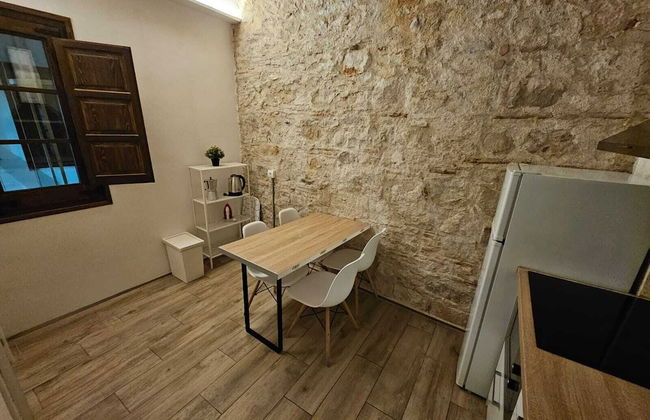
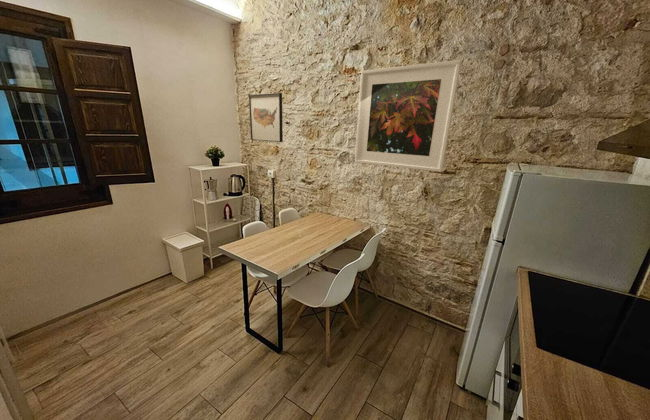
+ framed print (399, 119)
+ wall art (265, 118)
